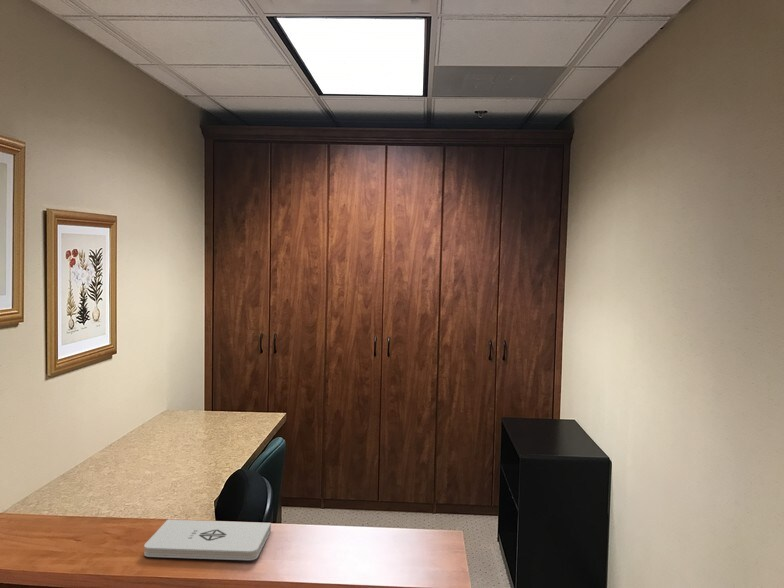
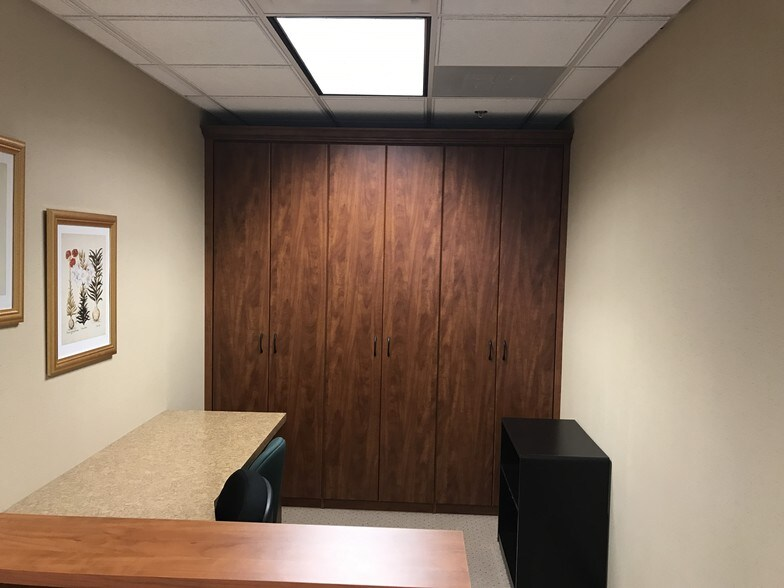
- notepad (209, 538)
